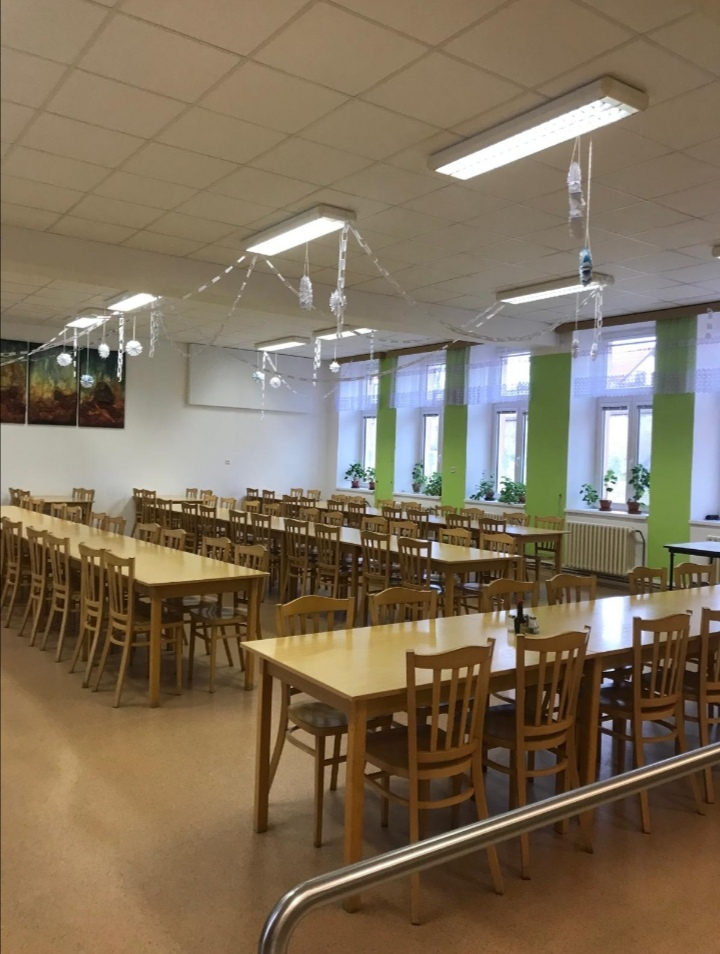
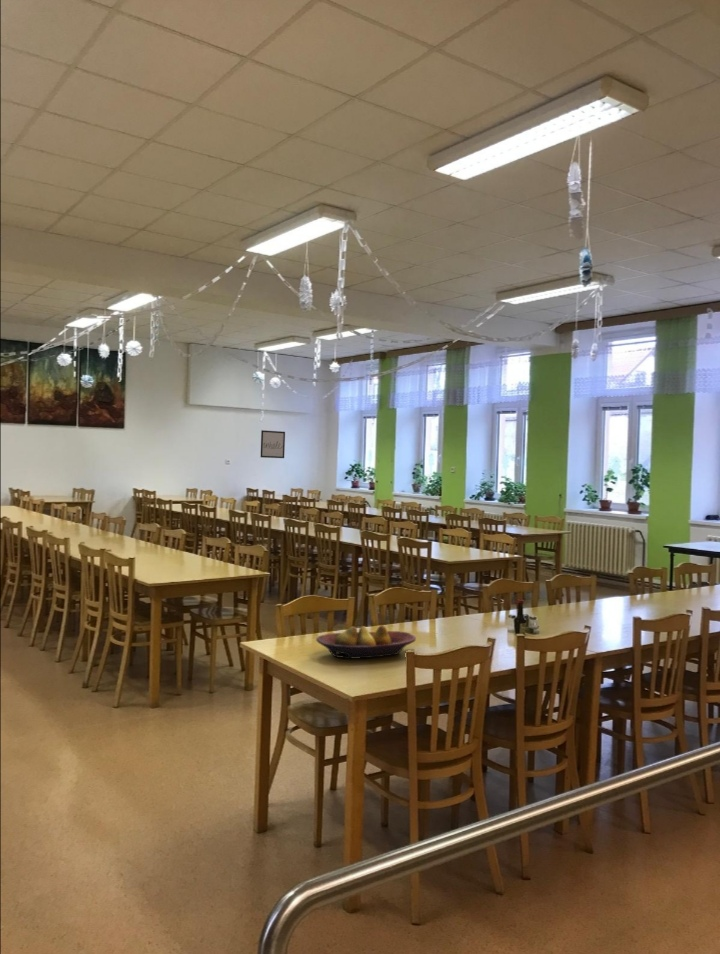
+ fruit bowl (367, 639)
+ wall art (272, 444)
